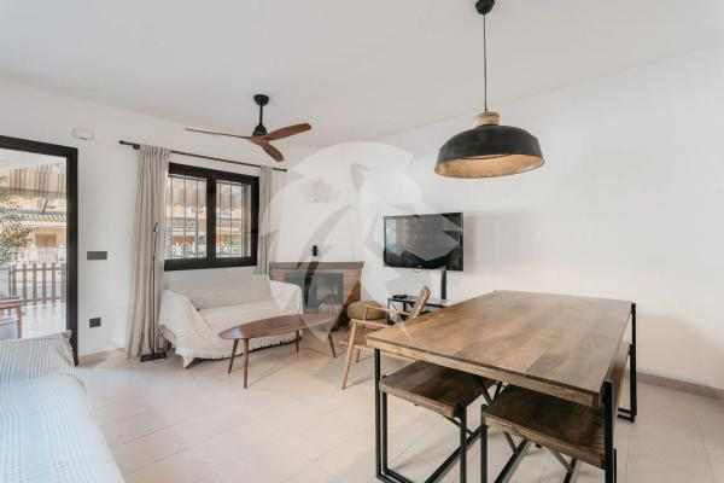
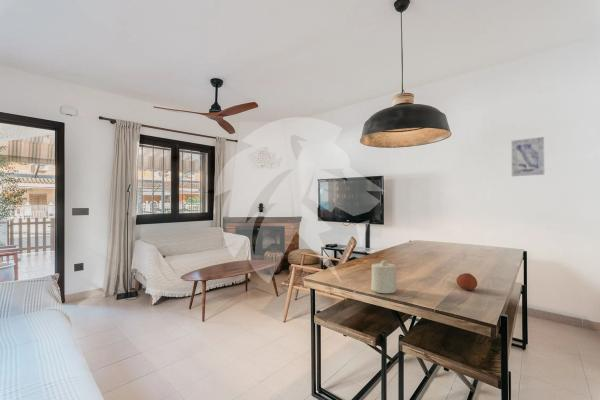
+ candle (383, 275)
+ fruit (466, 281)
+ wall art (527, 157)
